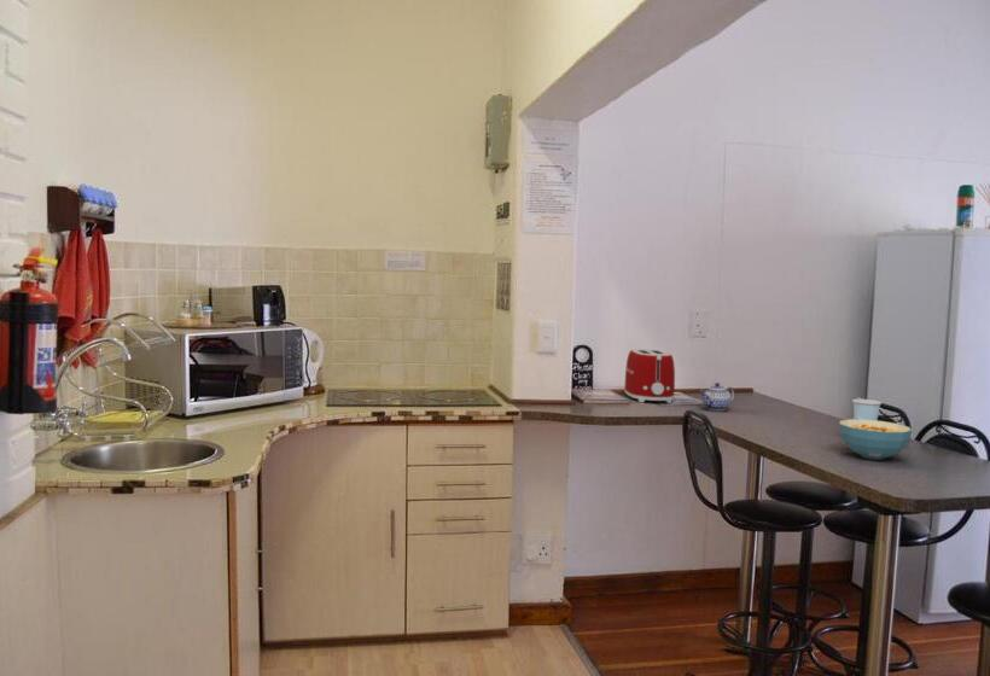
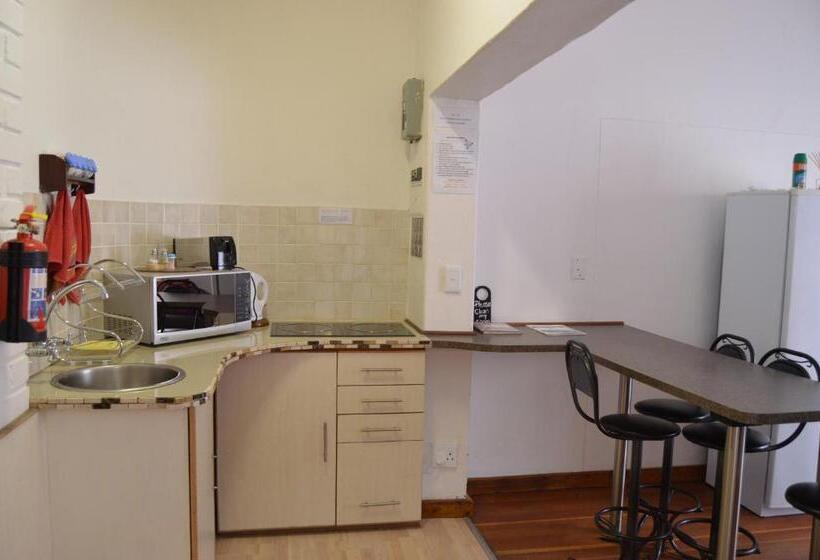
- cereal bowl (873, 441)
- cup (864, 419)
- teapot (717, 396)
- toaster (650, 374)
